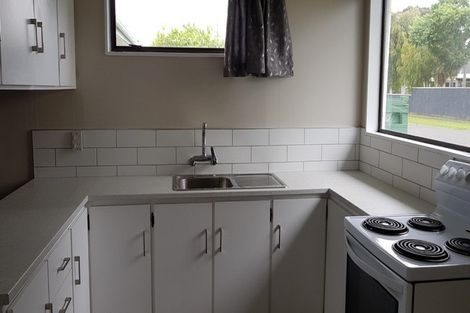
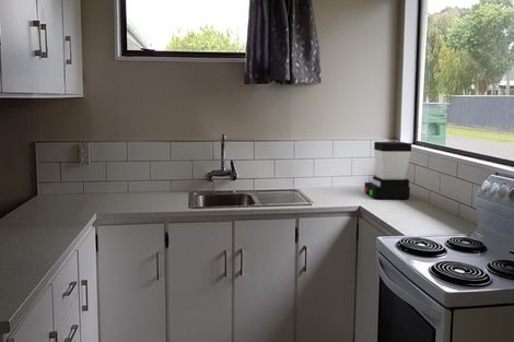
+ coffee maker (385, 168)
